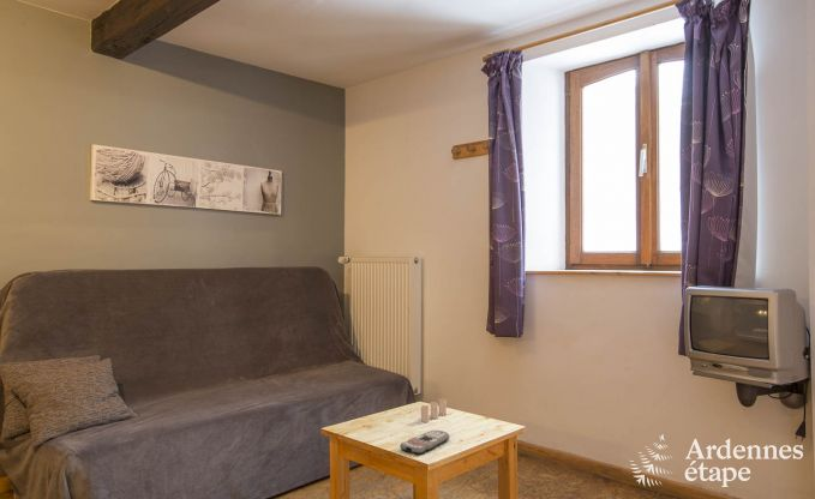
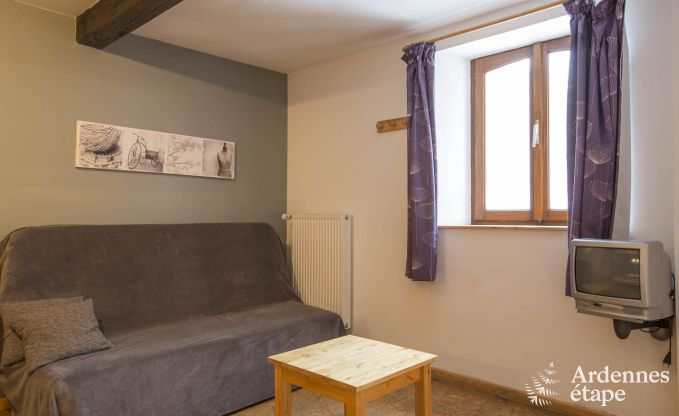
- remote control (426, 441)
- toilet paper roll (433, 409)
